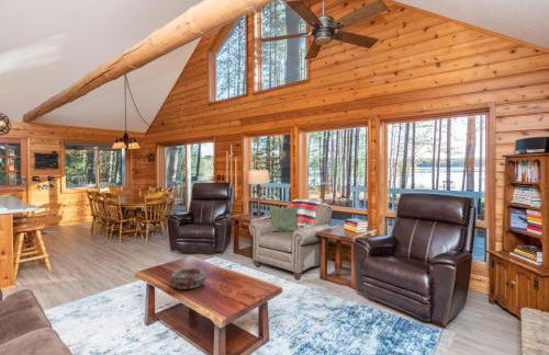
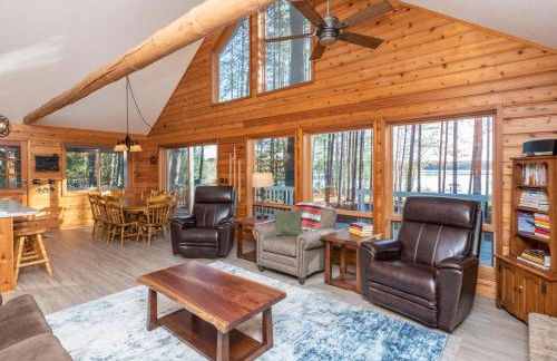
- decorative bowl (188, 278)
